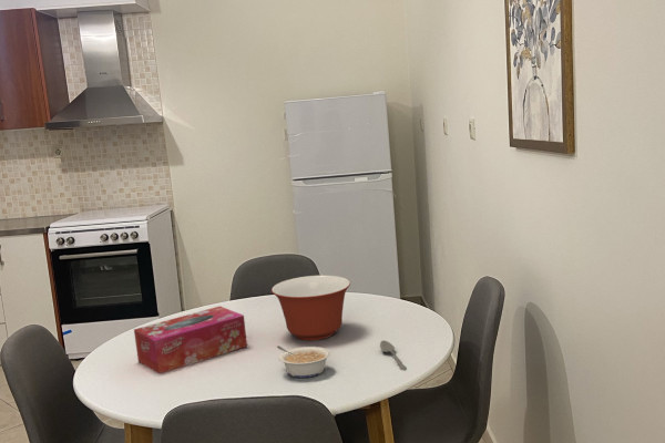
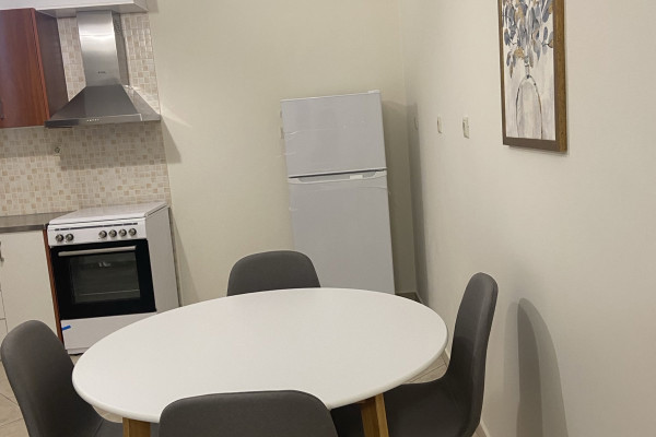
- legume (303, 361)
- spoon (393, 354)
- mixing bowl (313, 309)
- tissue box (191, 338)
